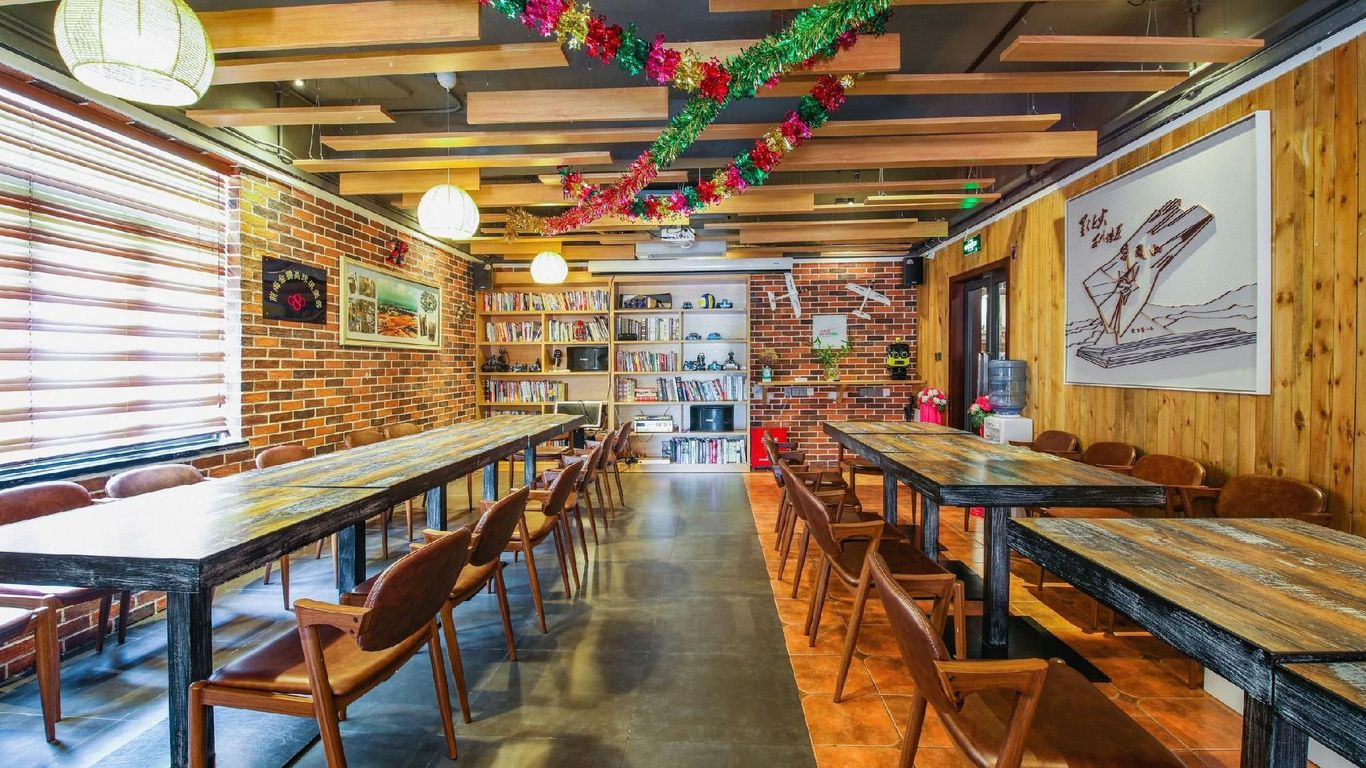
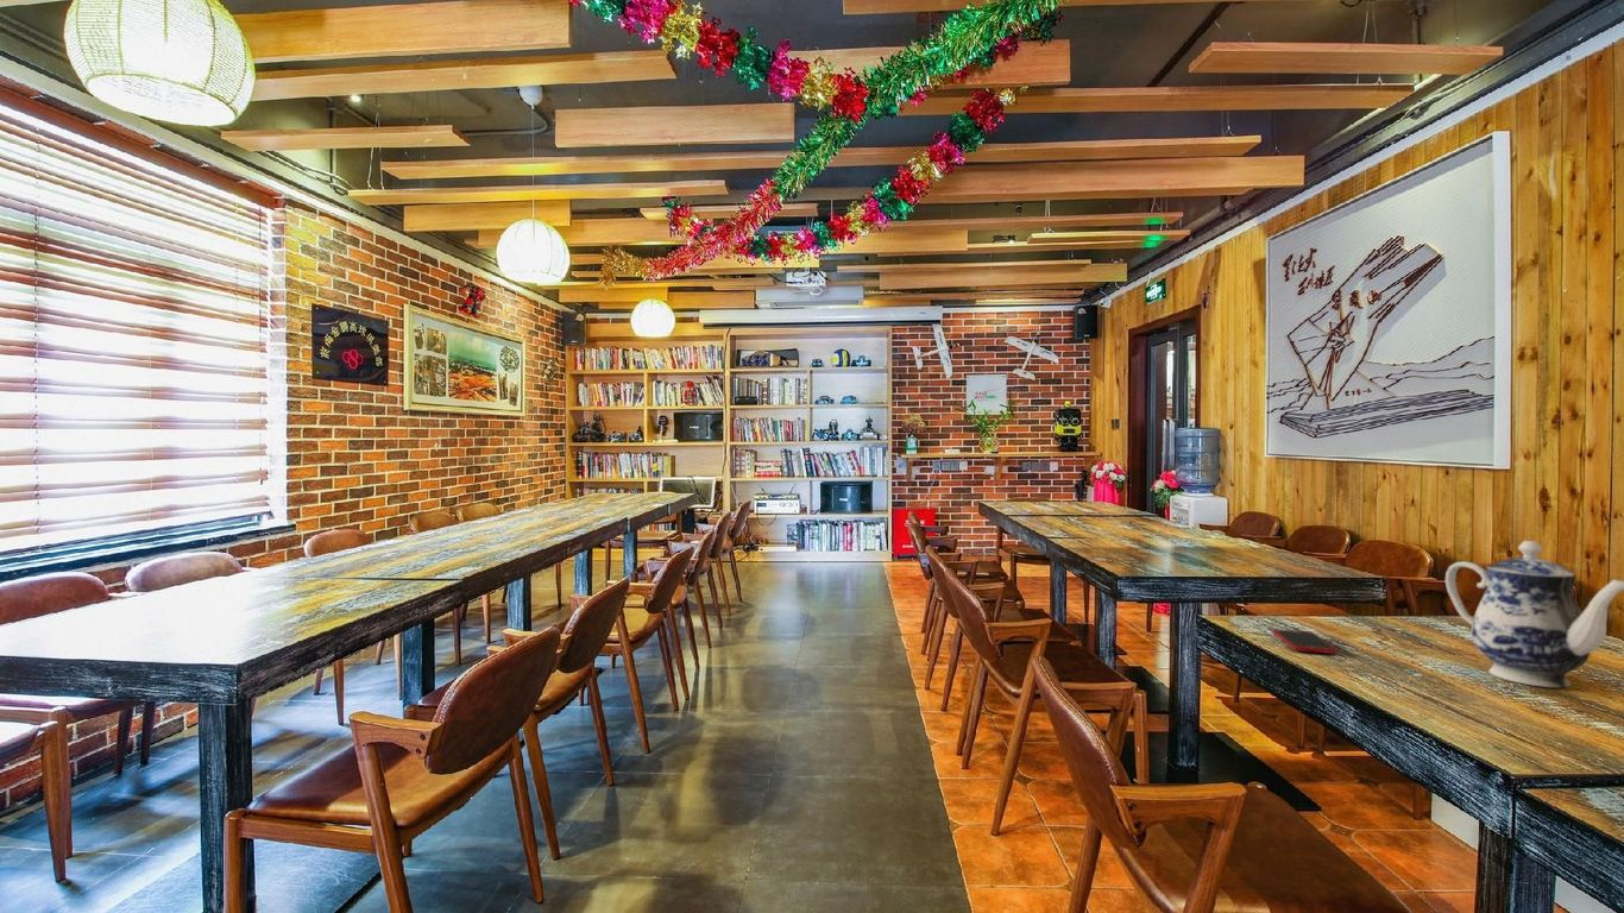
+ cell phone (1303, 641)
+ teapot (1529, 609)
